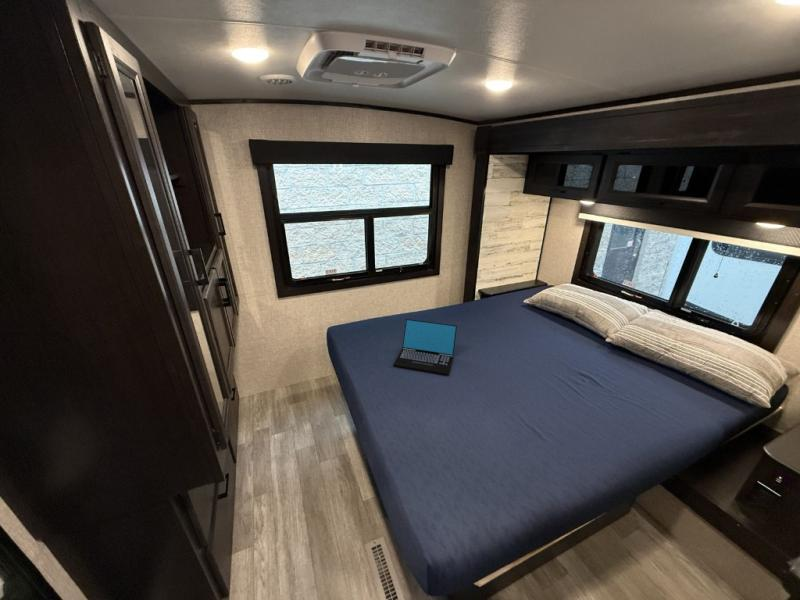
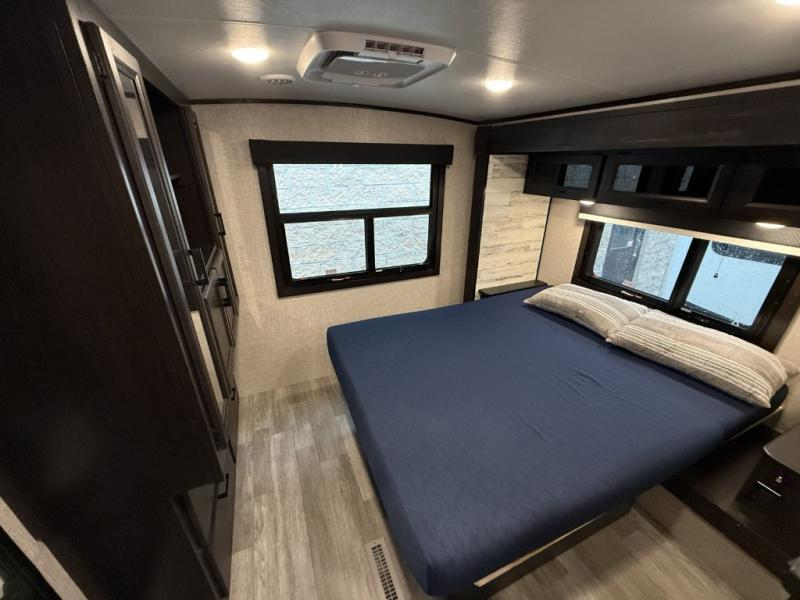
- laptop (425, 345)
